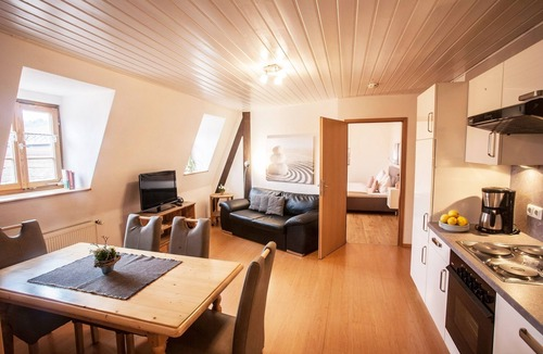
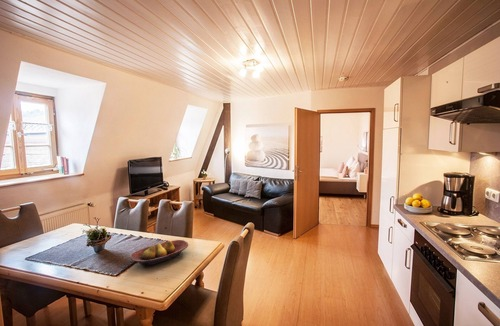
+ fruit bowl (161, 250)
